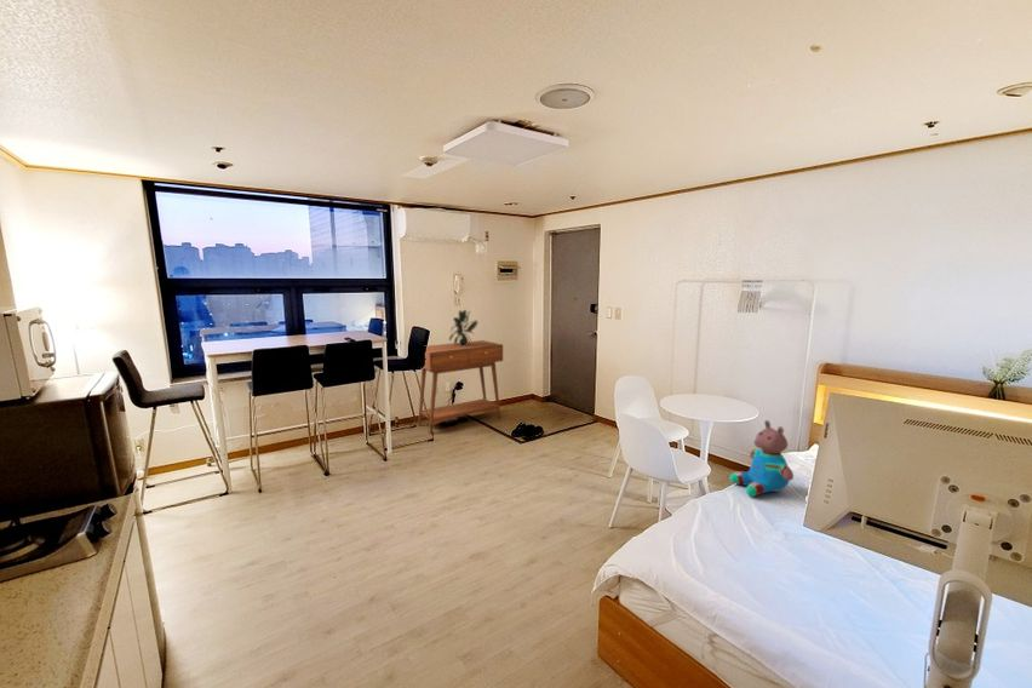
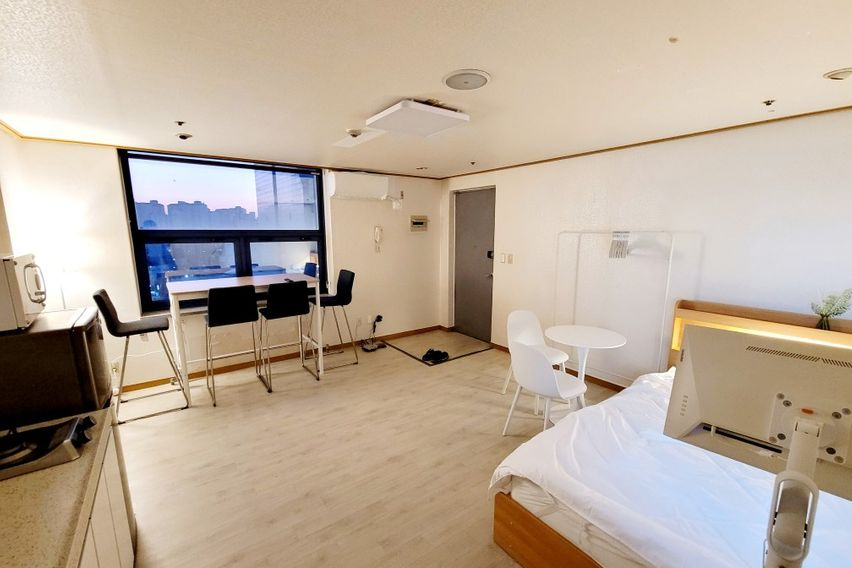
- teddy bear (761, 457)
- console table (454, 371)
- potted plant (460, 327)
